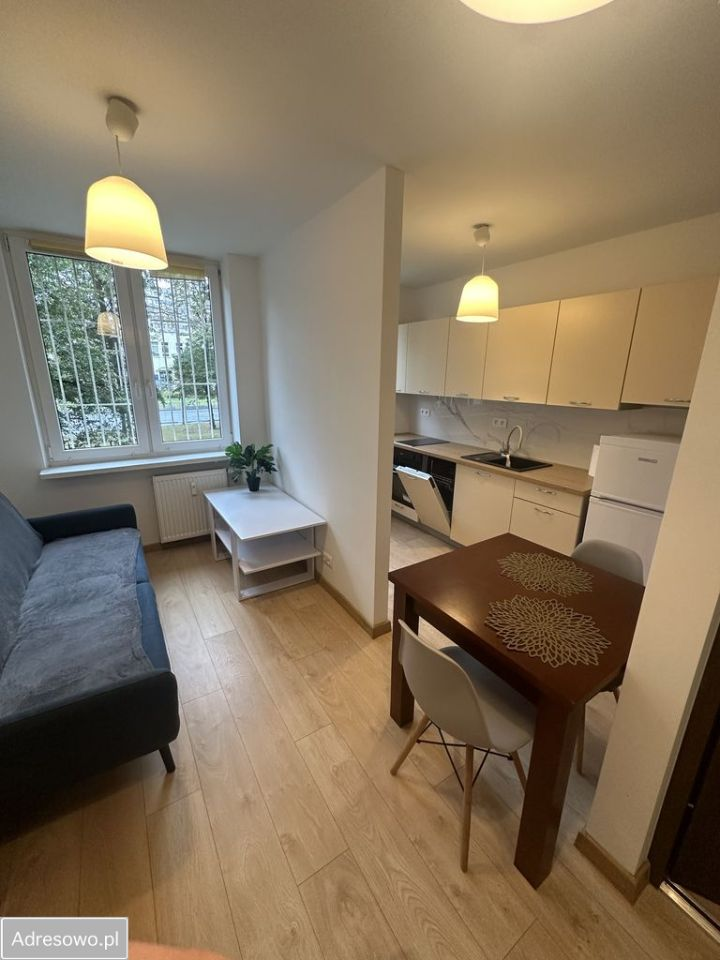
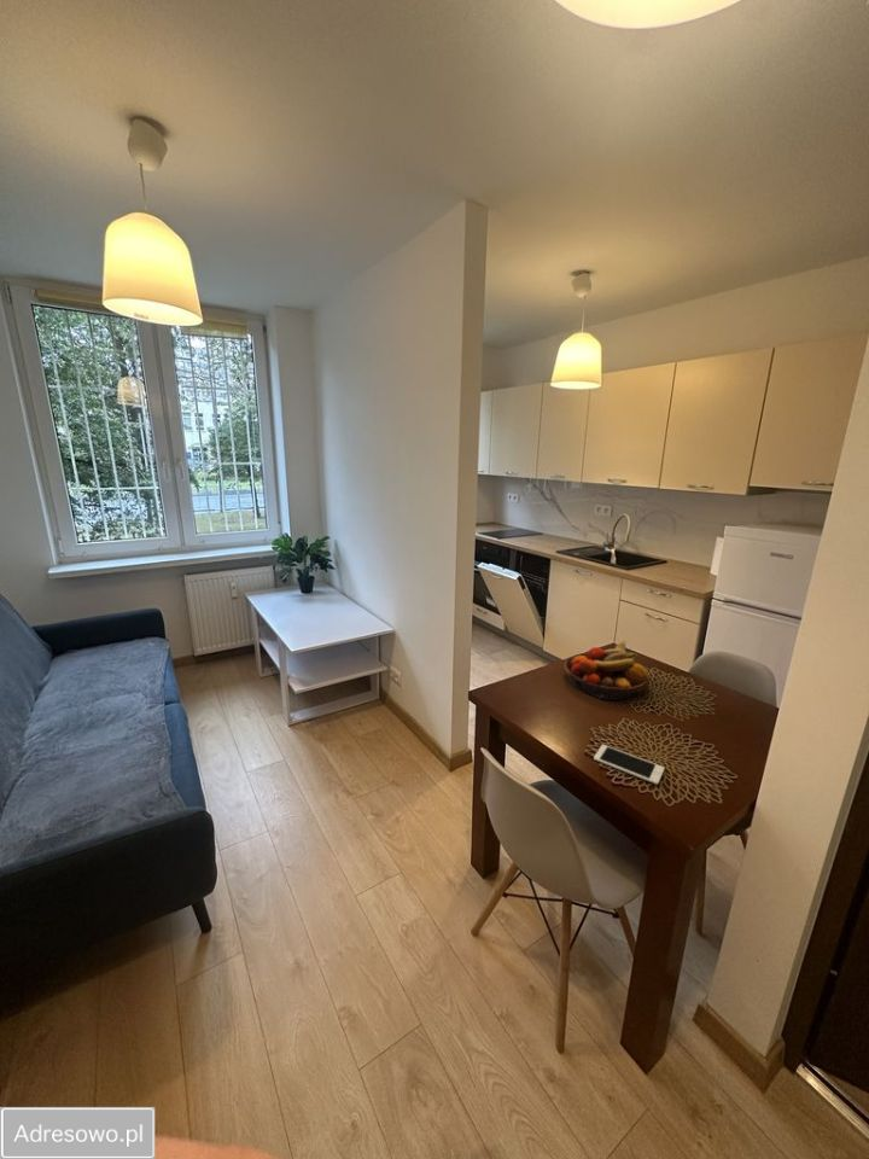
+ cell phone (628, 763)
+ fruit bowl (606, 665)
